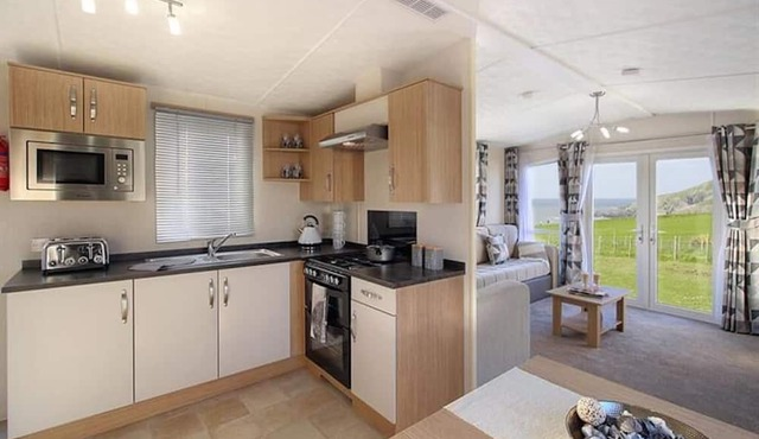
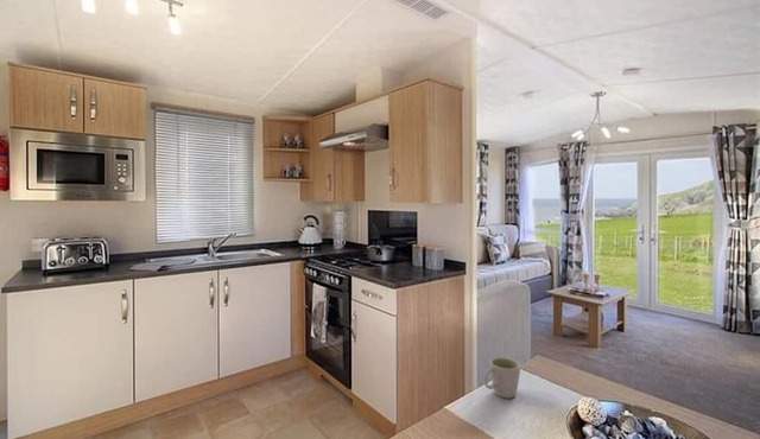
+ mug (500, 378)
